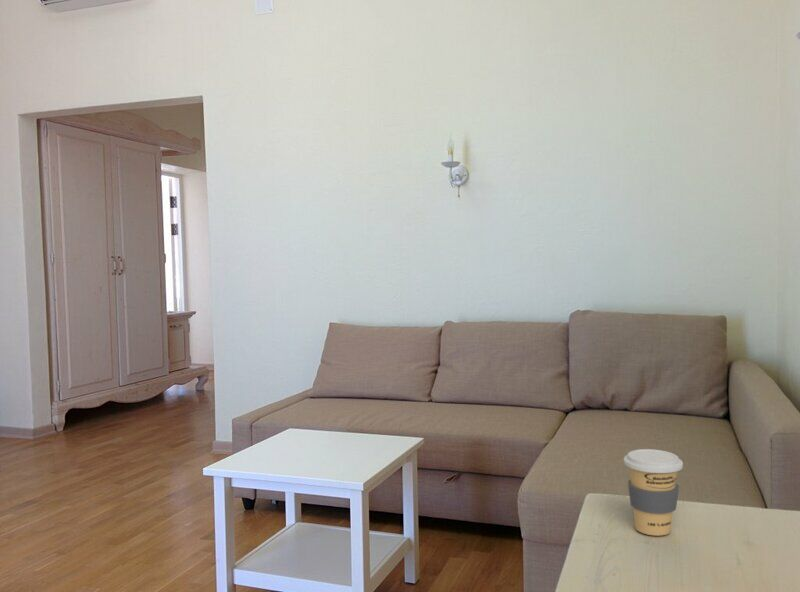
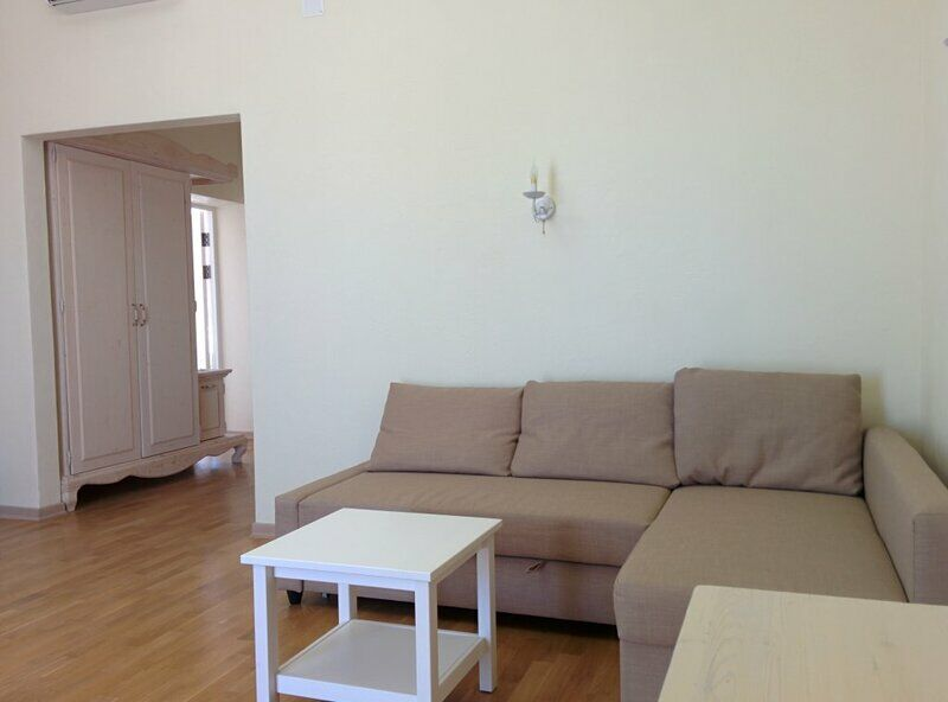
- coffee cup (652, 492)
